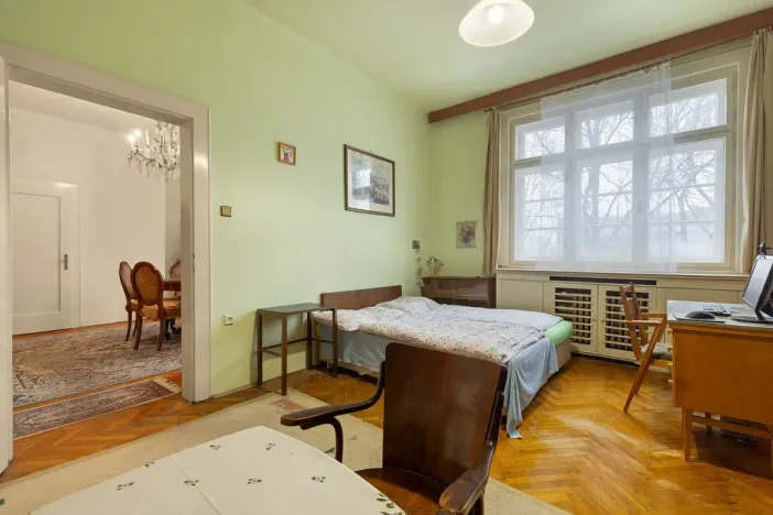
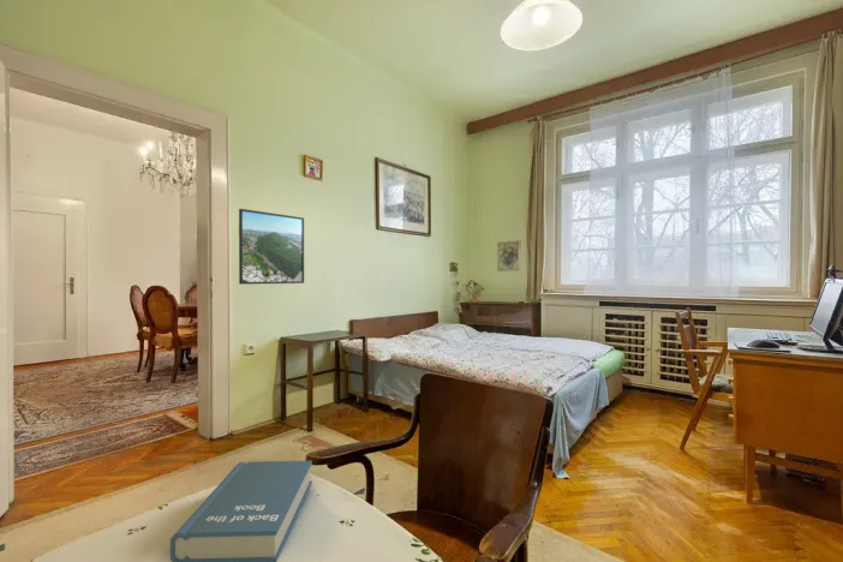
+ book (252, 504)
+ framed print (274, 249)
